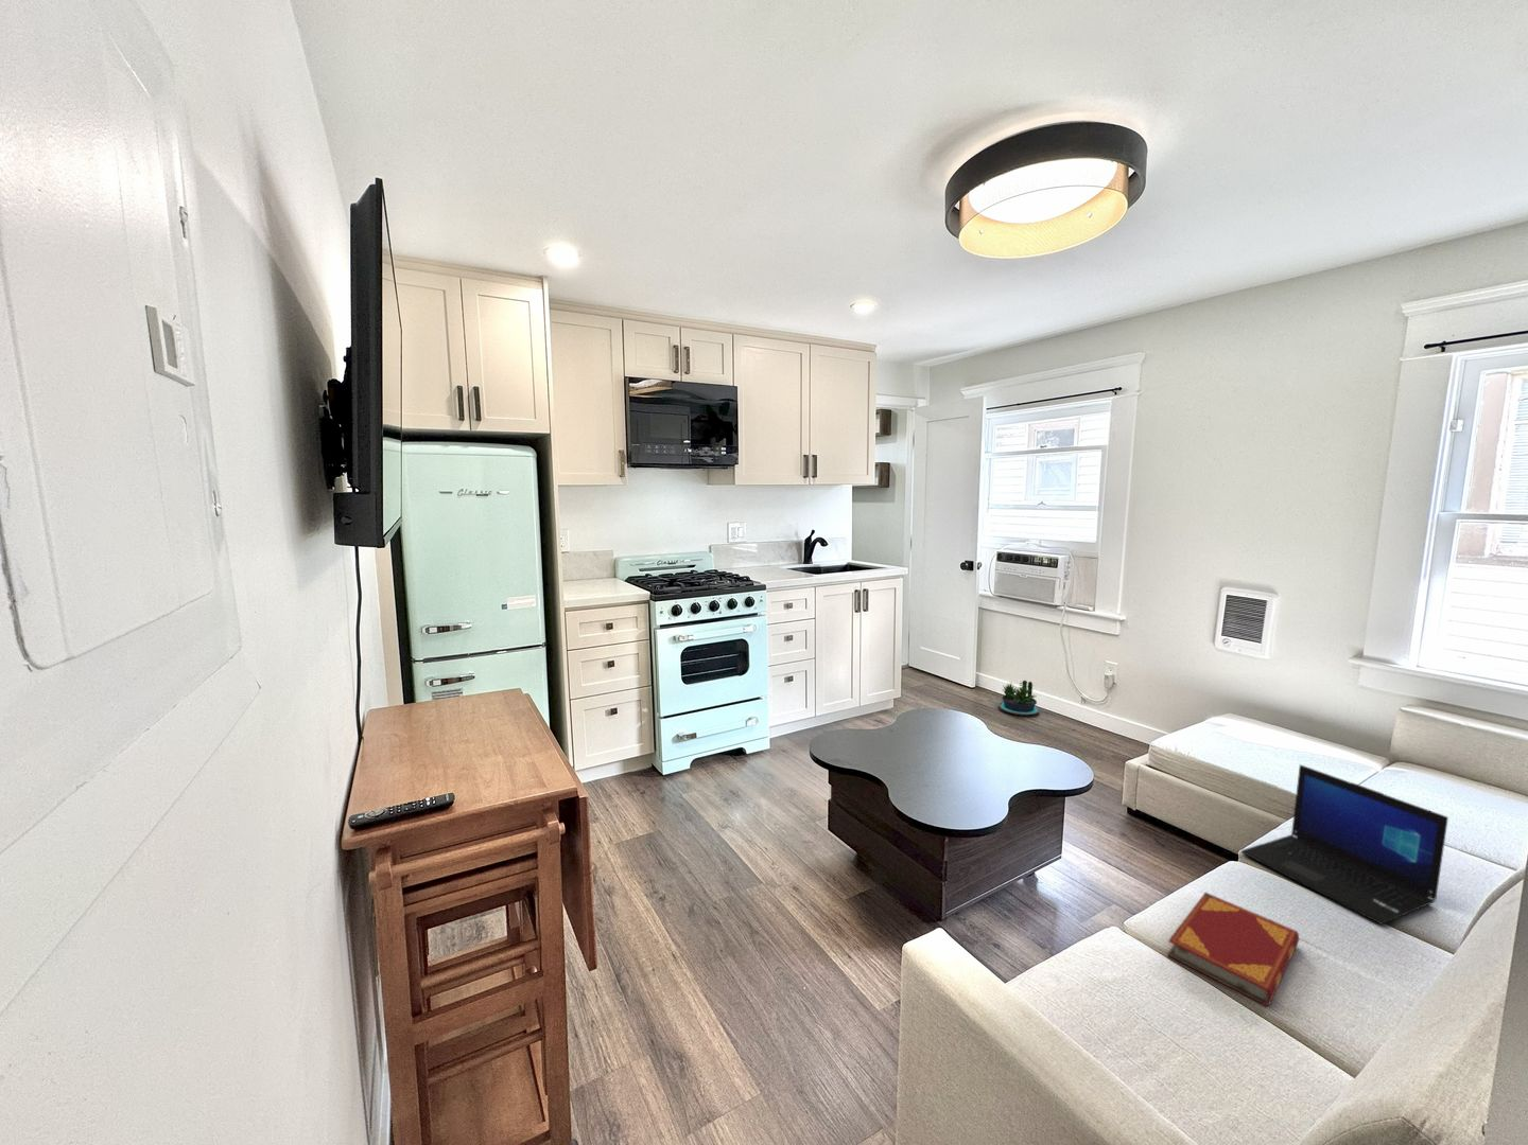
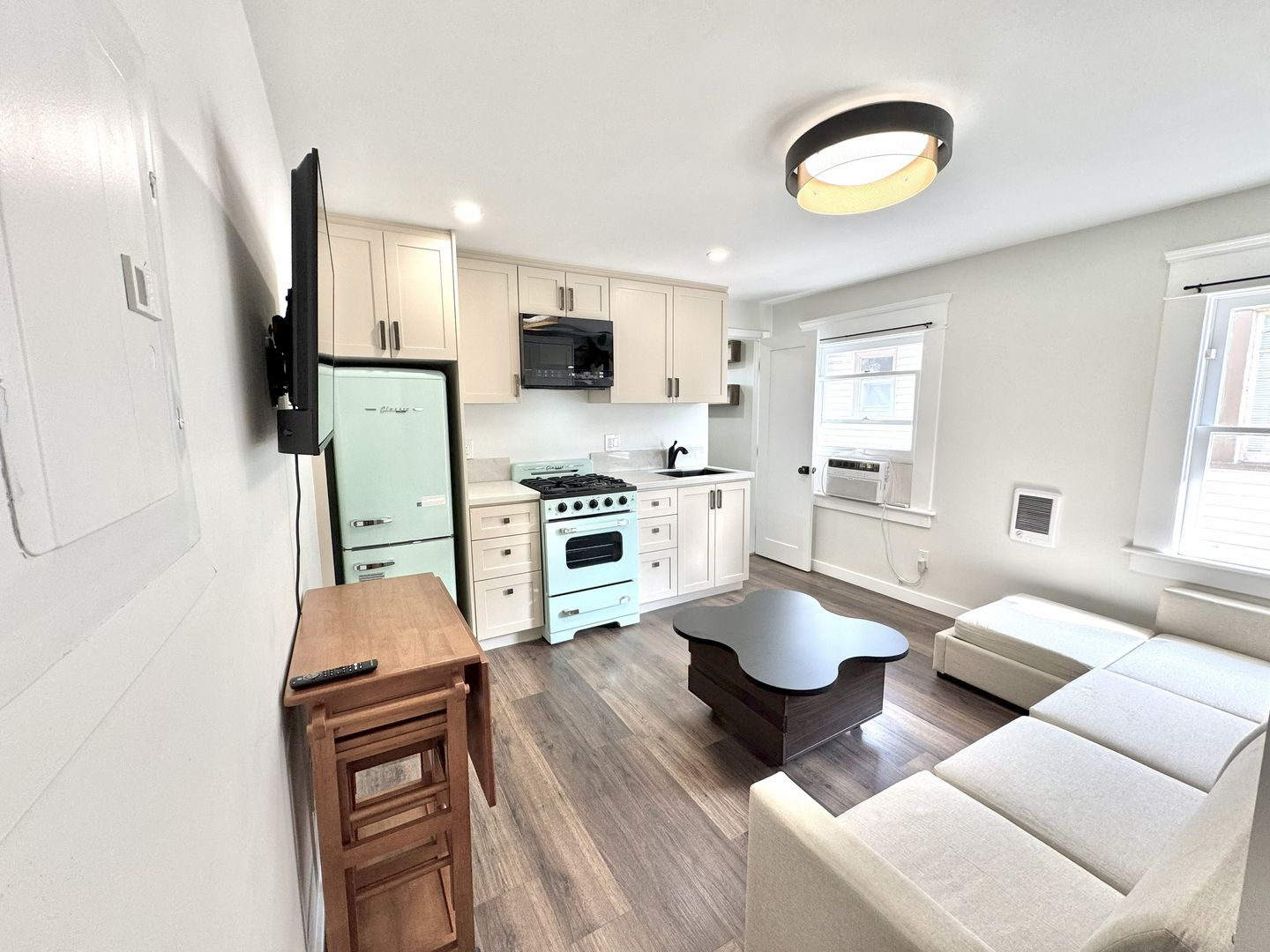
- hardback book (1233, 943)
- potted plant (1020, 696)
- laptop (1337, 836)
